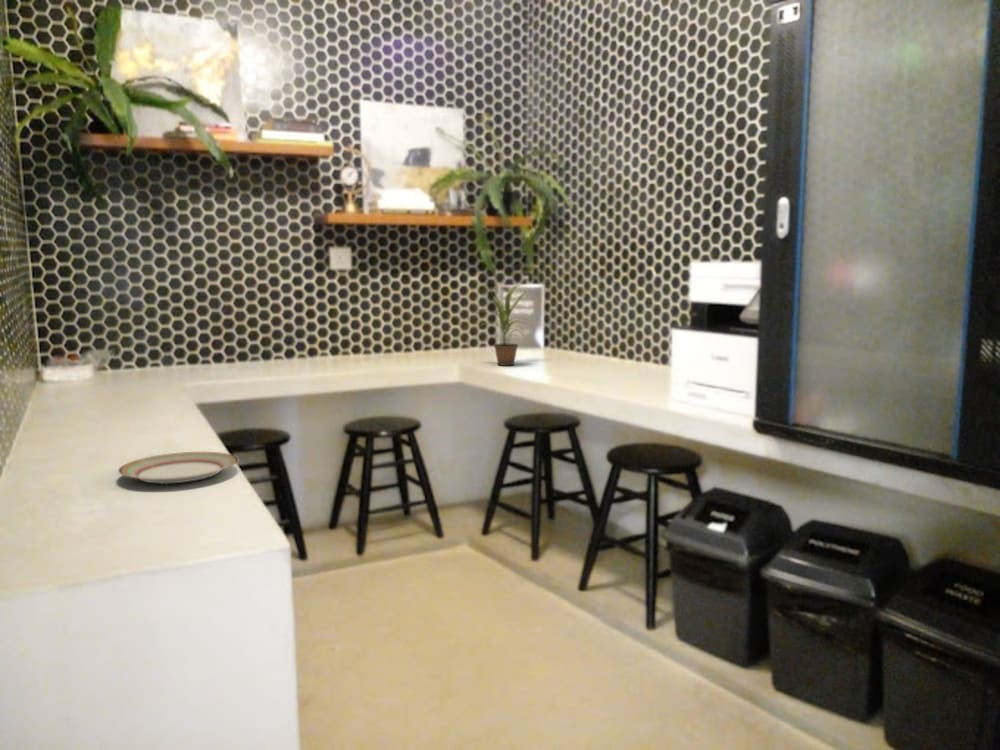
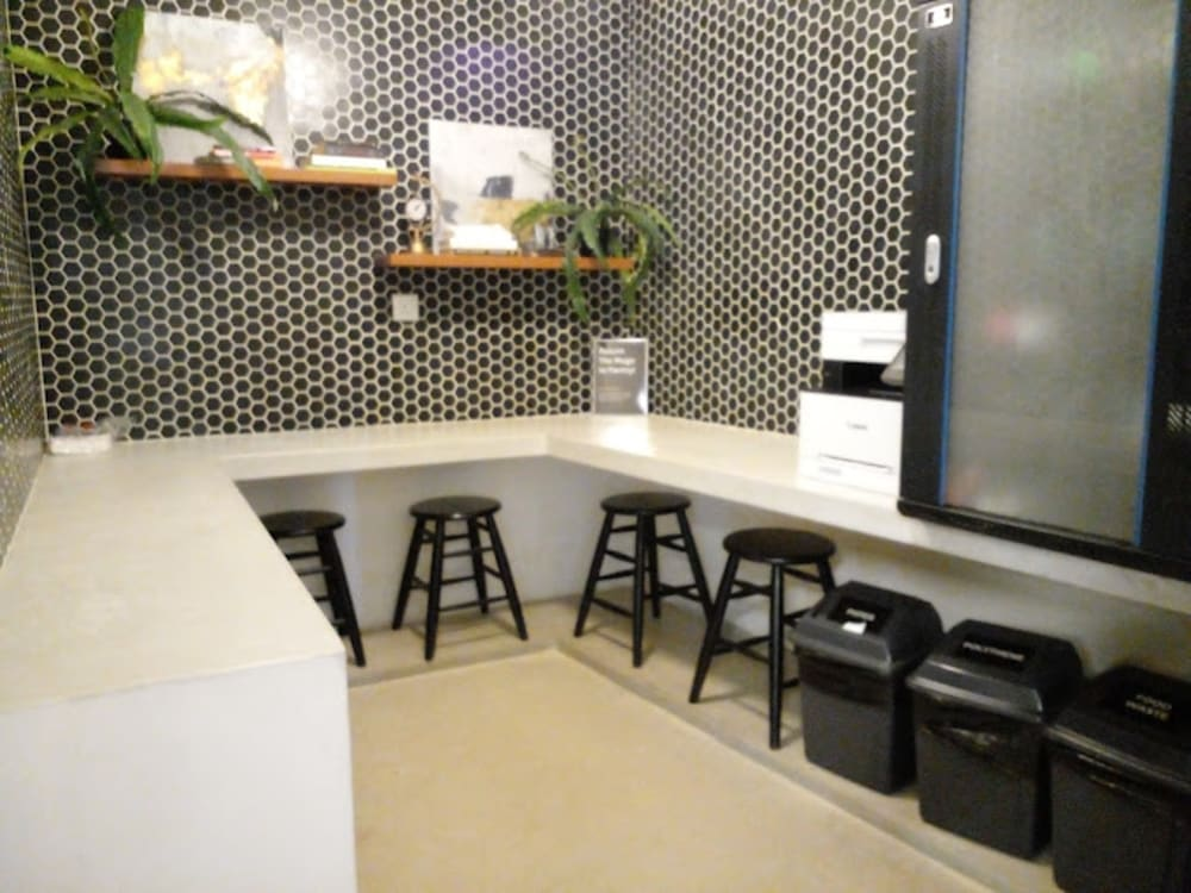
- plate (180, 468)
- potted plant (506, 323)
